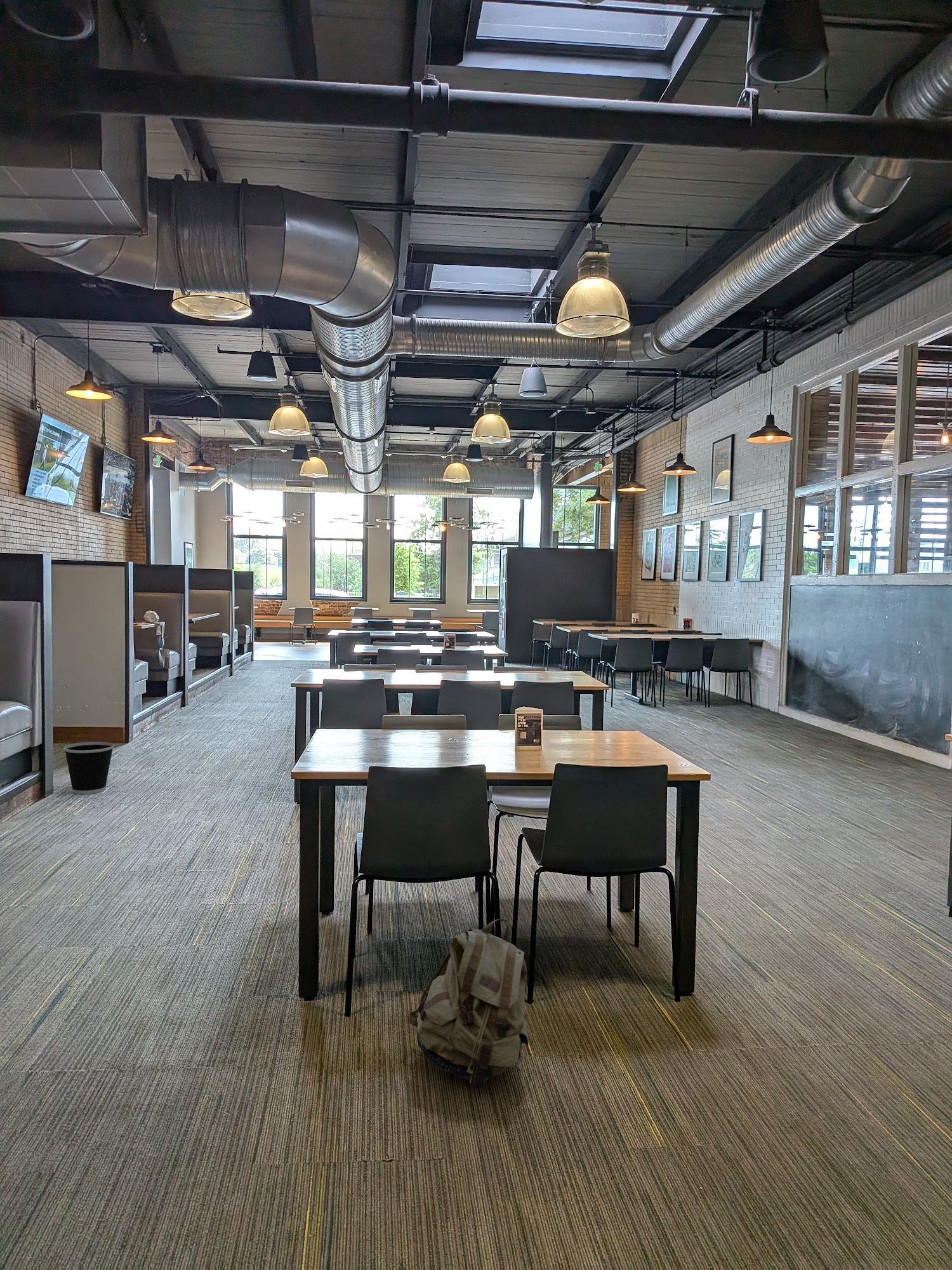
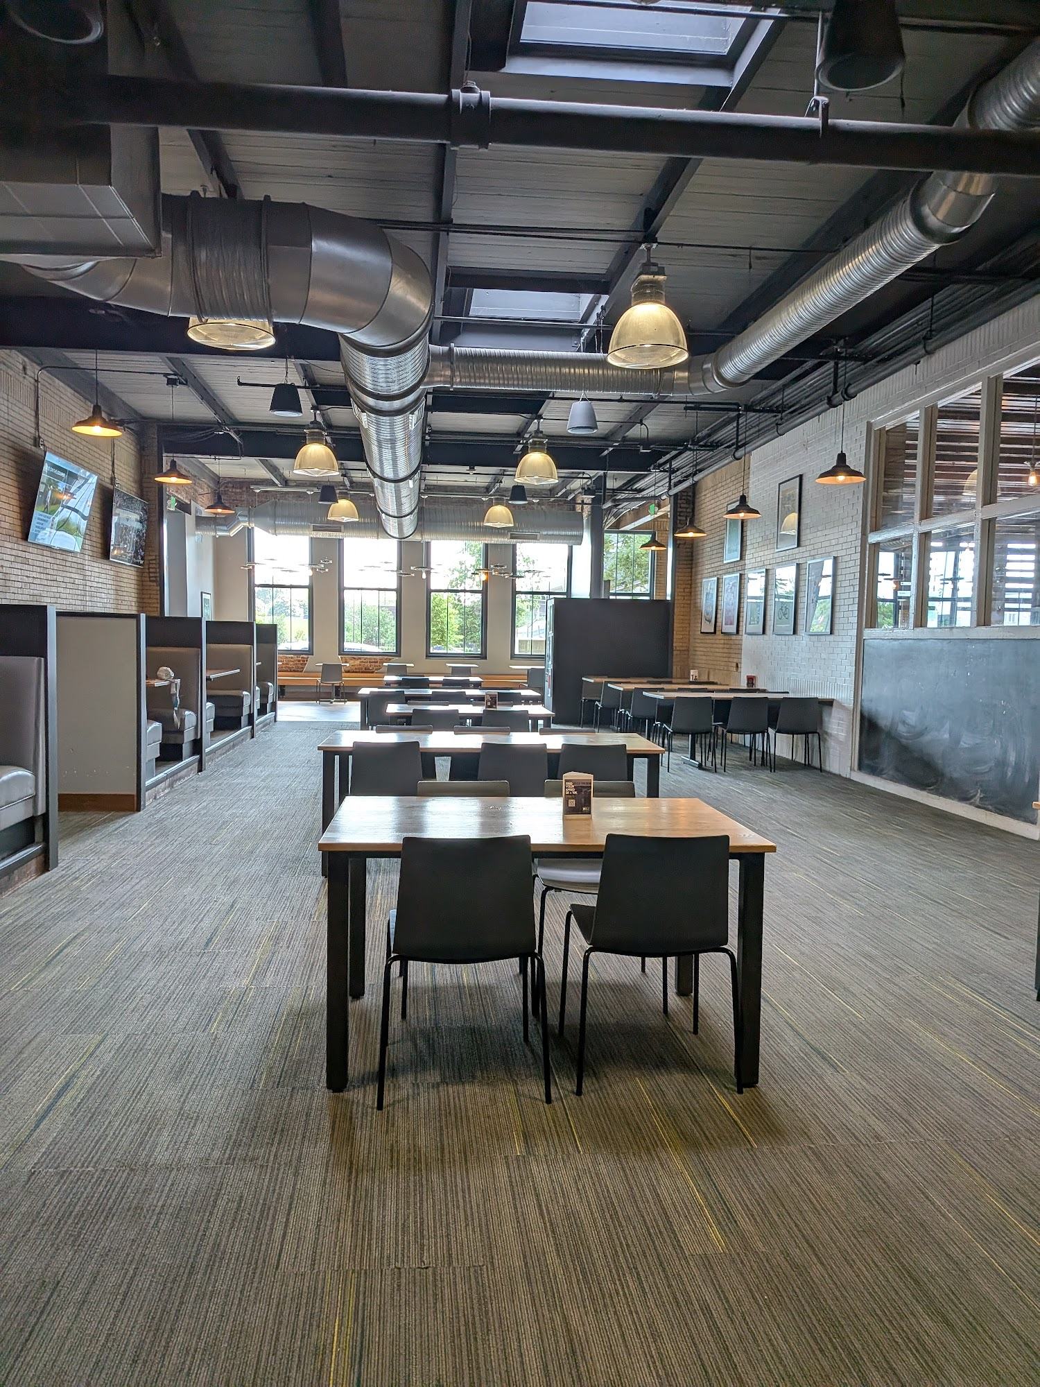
- wastebasket (89, 768)
- backpack (470, 991)
